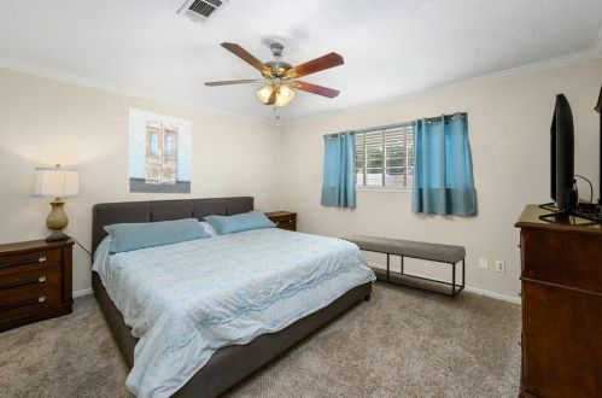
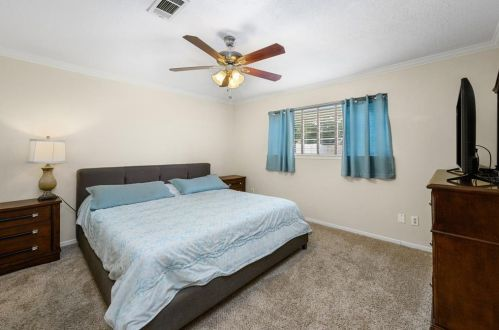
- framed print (162, 154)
- bench (394, 254)
